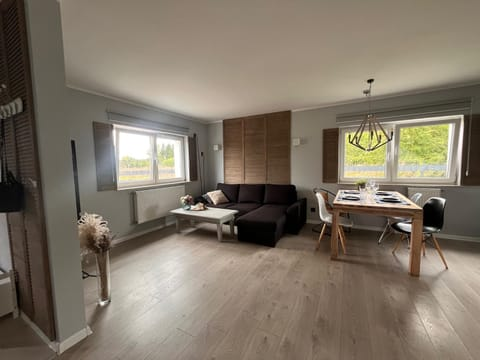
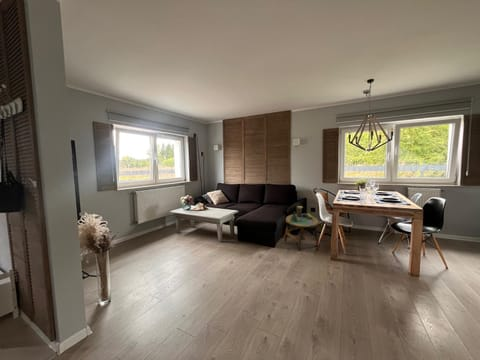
+ side table (300, 225)
